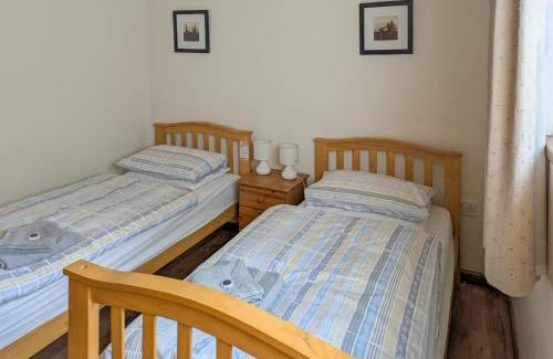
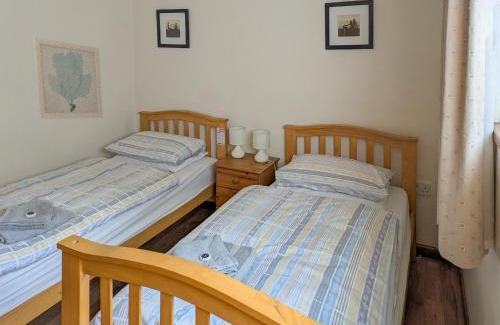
+ wall art (71, 81)
